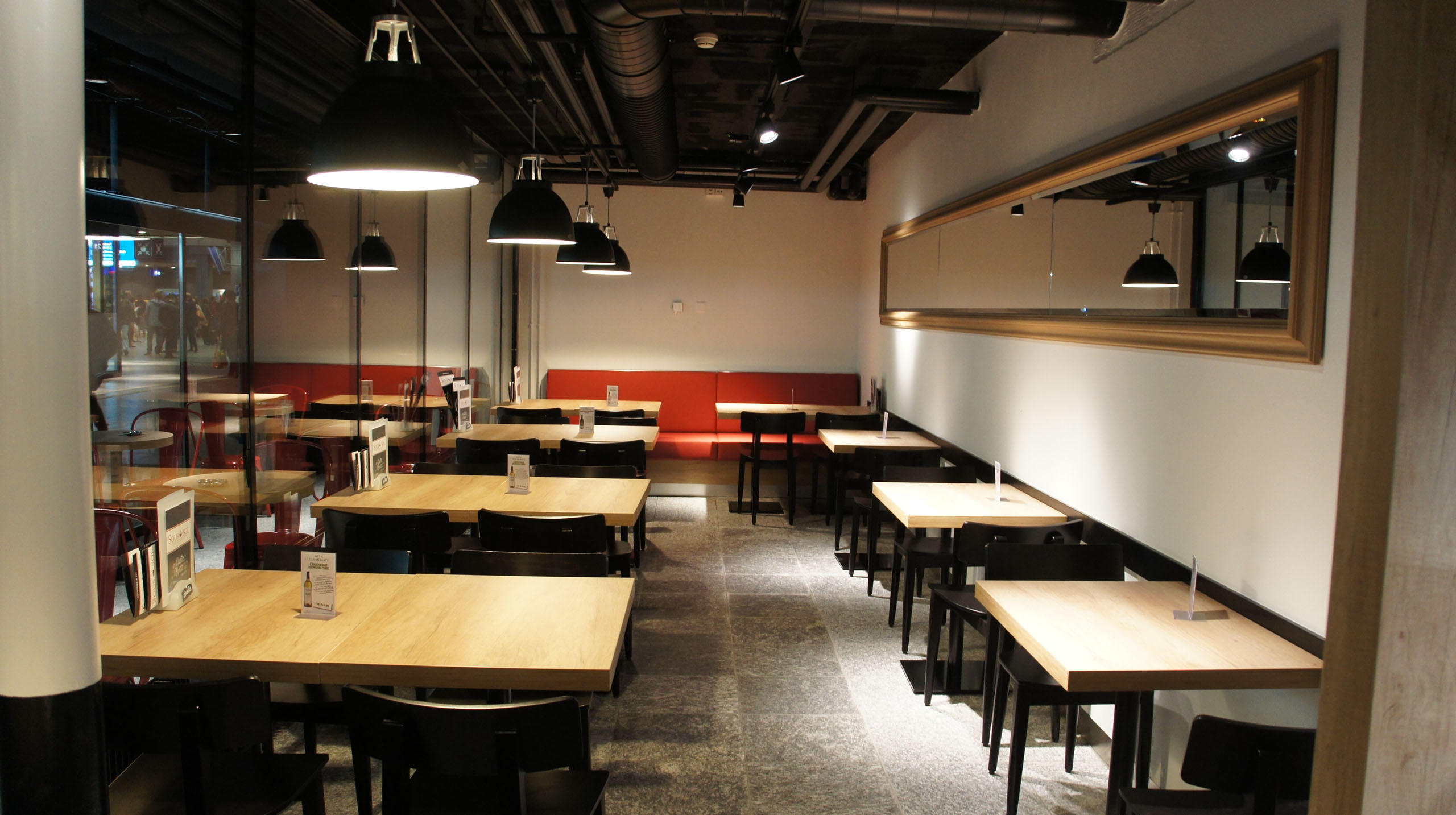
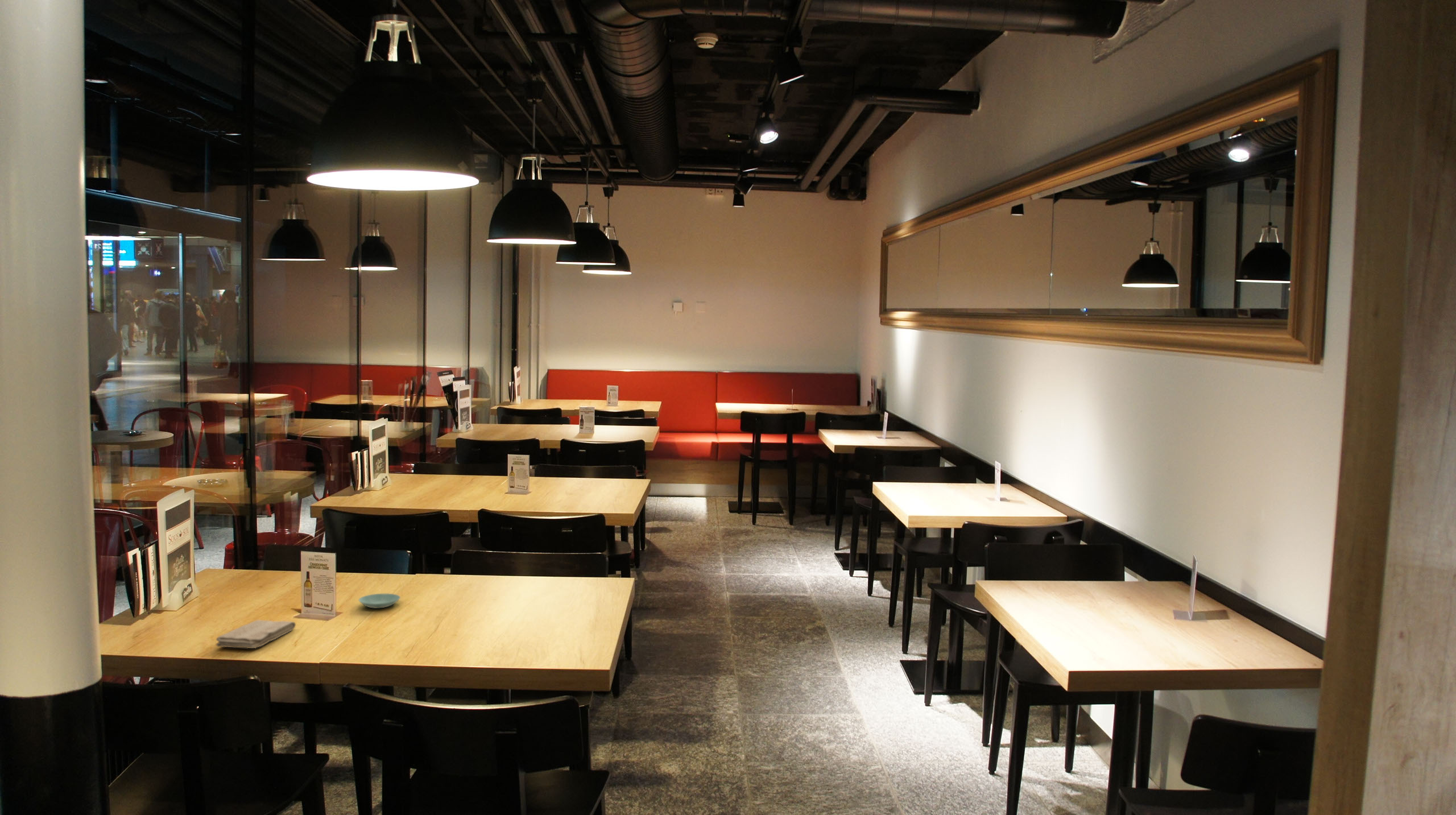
+ washcloth (256, 632)
+ saucer (379, 602)
